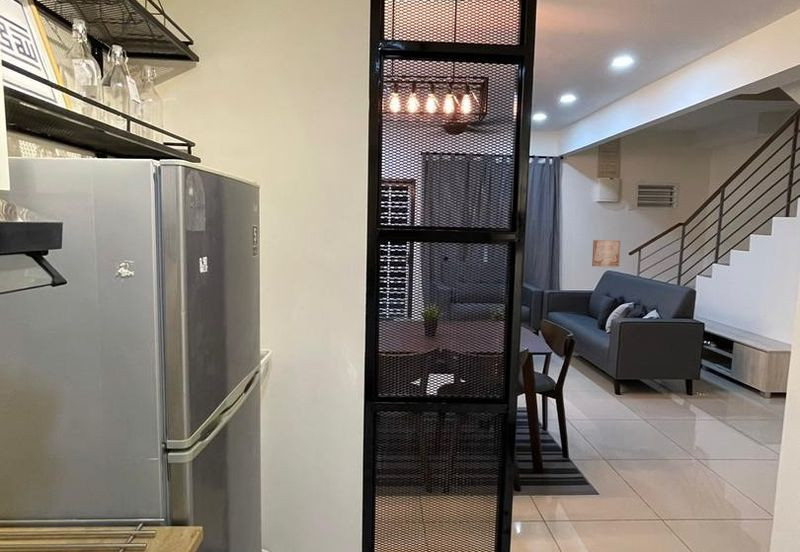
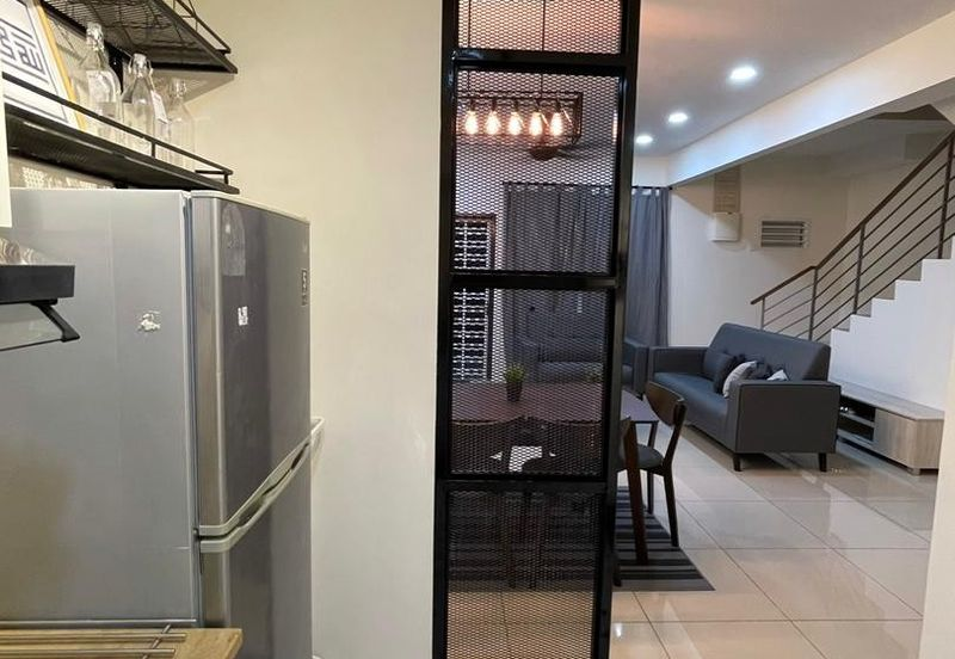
- wall art (606, 253)
